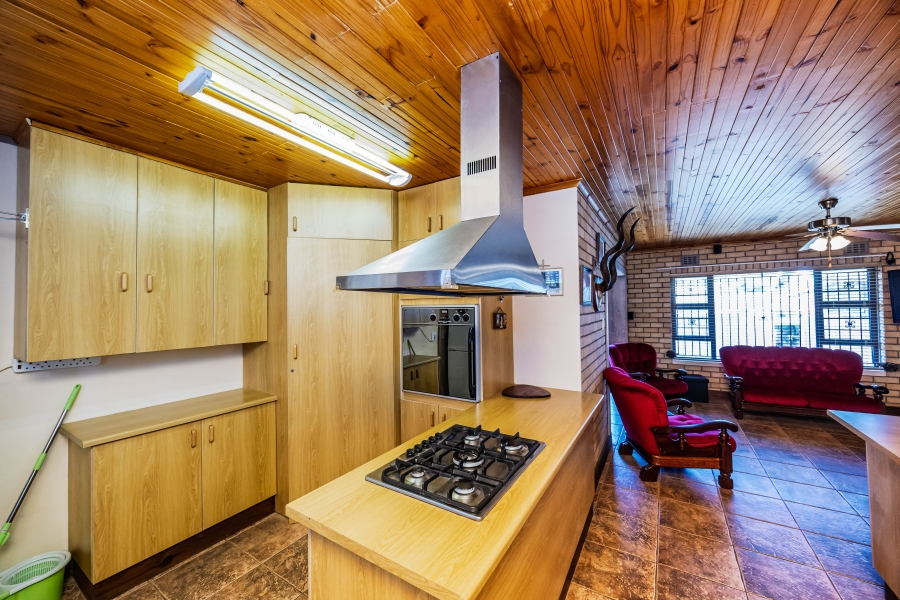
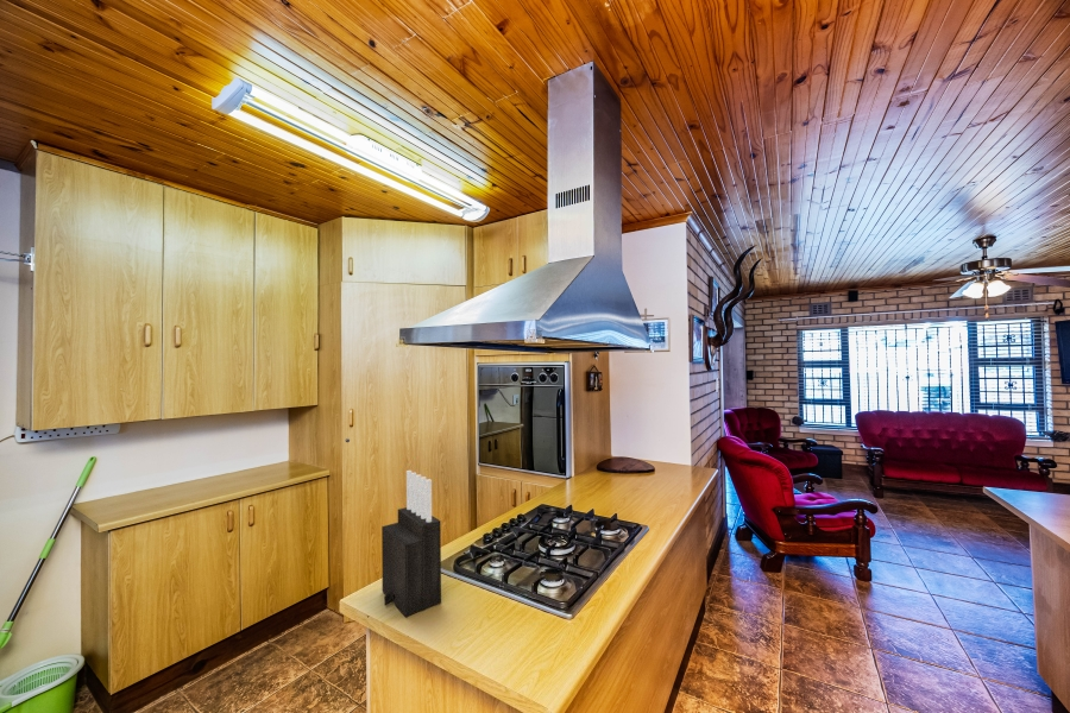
+ knife block (407, 537)
